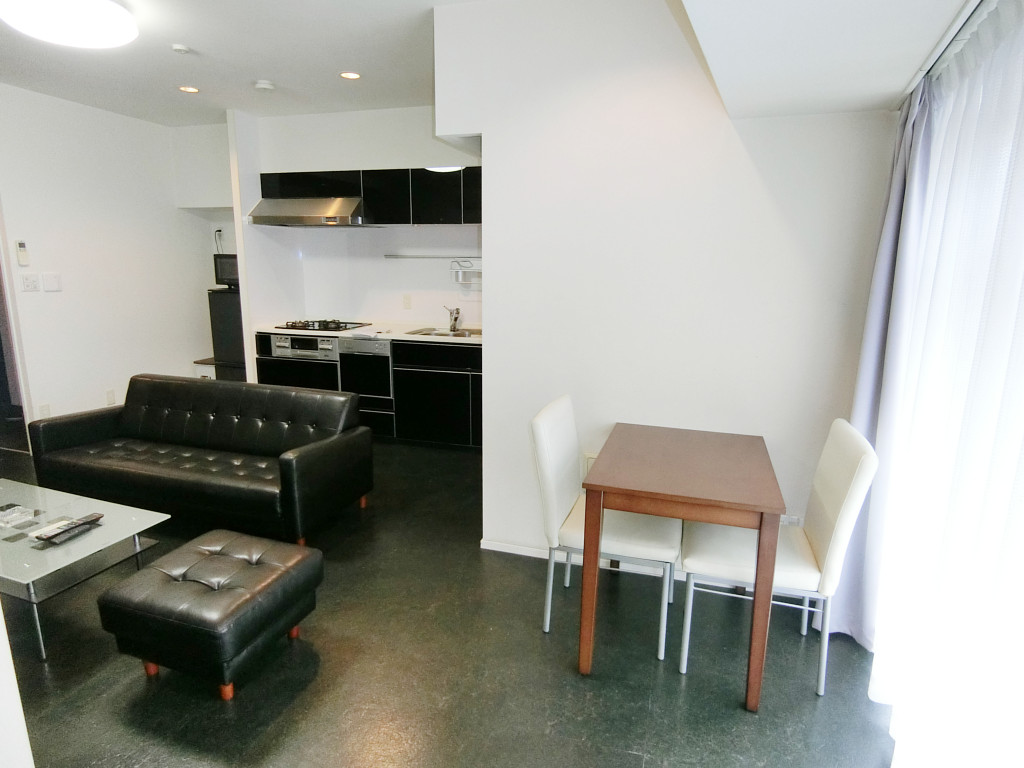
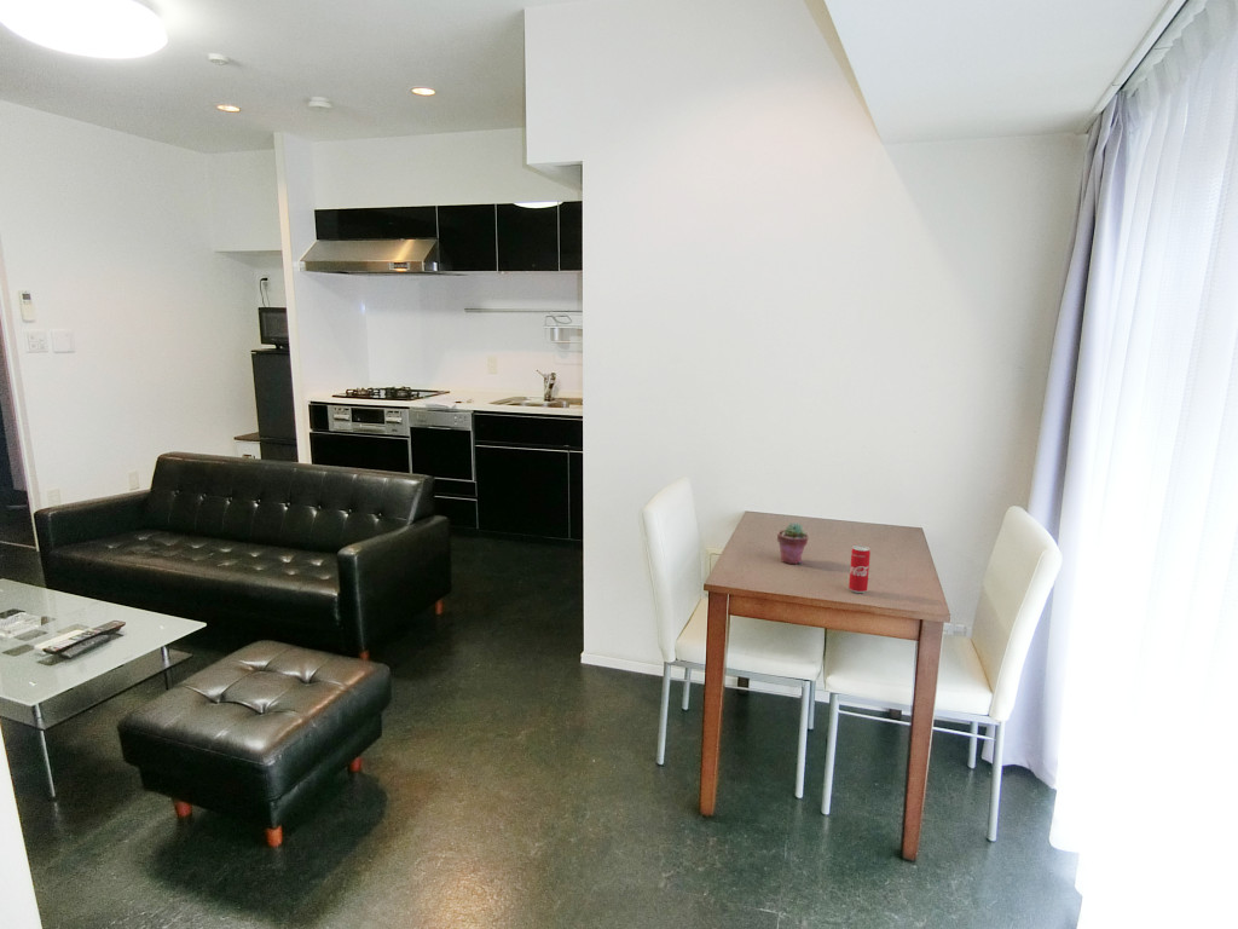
+ potted succulent (792, 542)
+ beverage can (858, 569)
